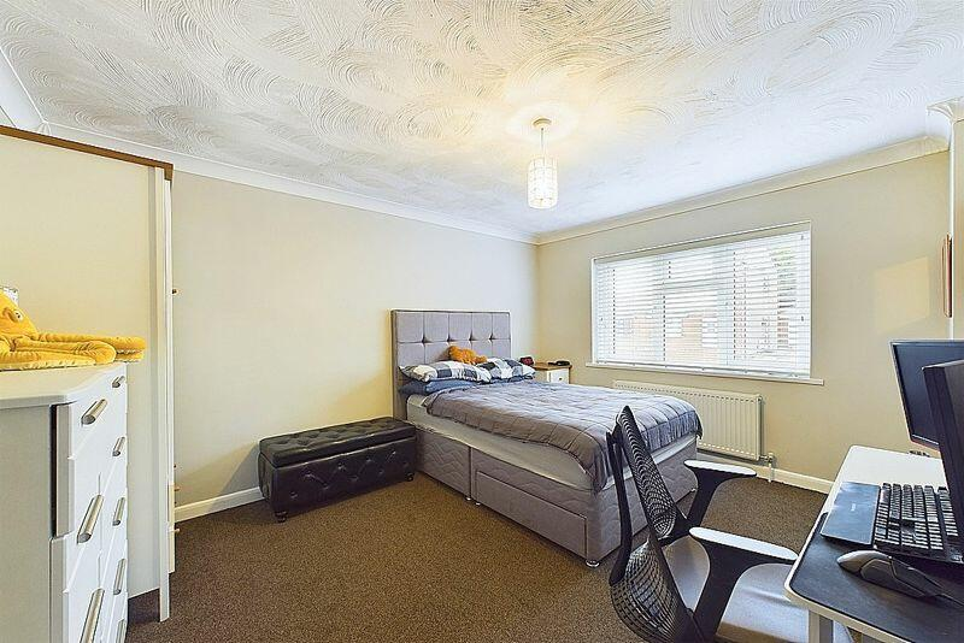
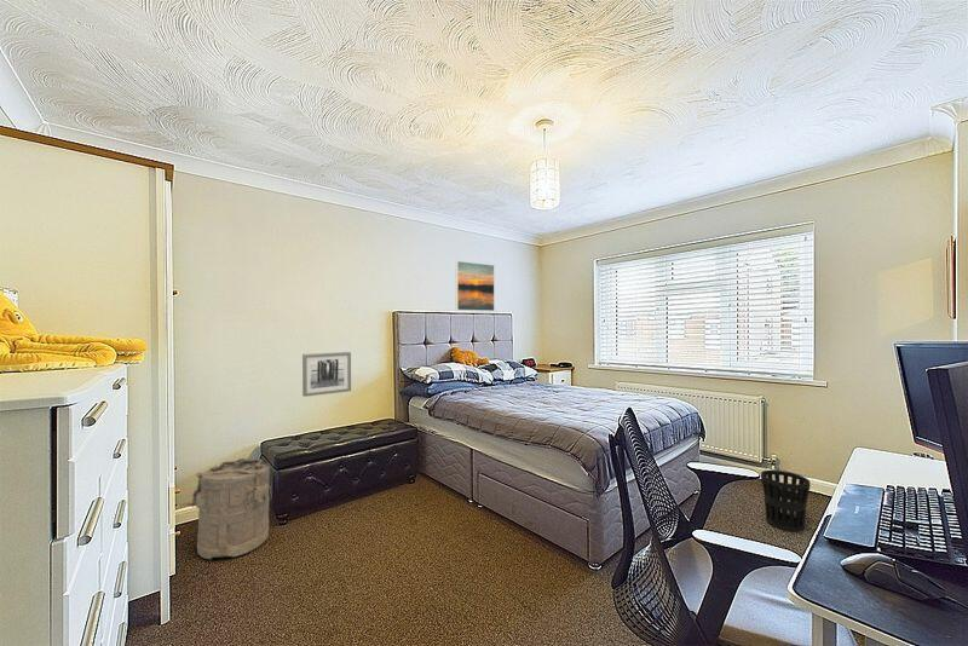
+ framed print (476, 287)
+ wall art (327, 373)
+ laundry hamper (236, 503)
+ wastebasket (784, 500)
